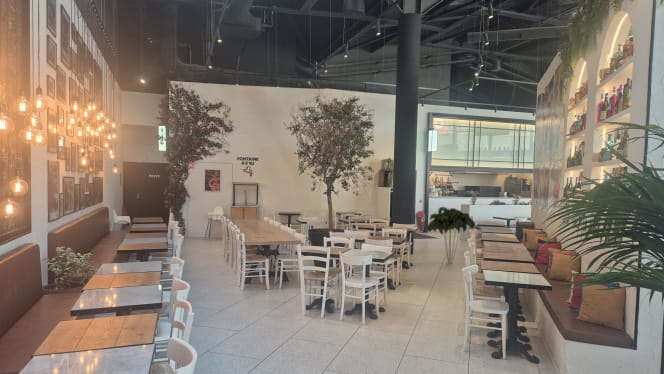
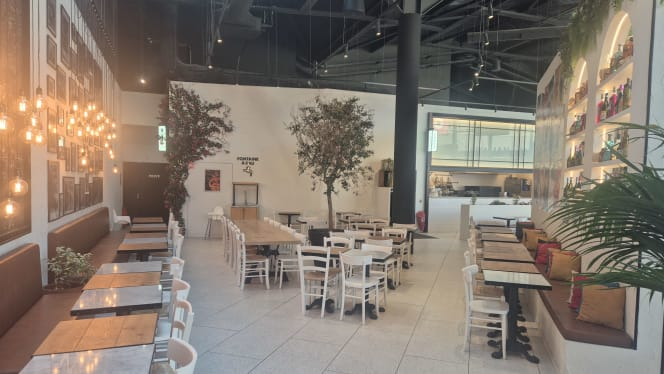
- indoor plant (450, 235)
